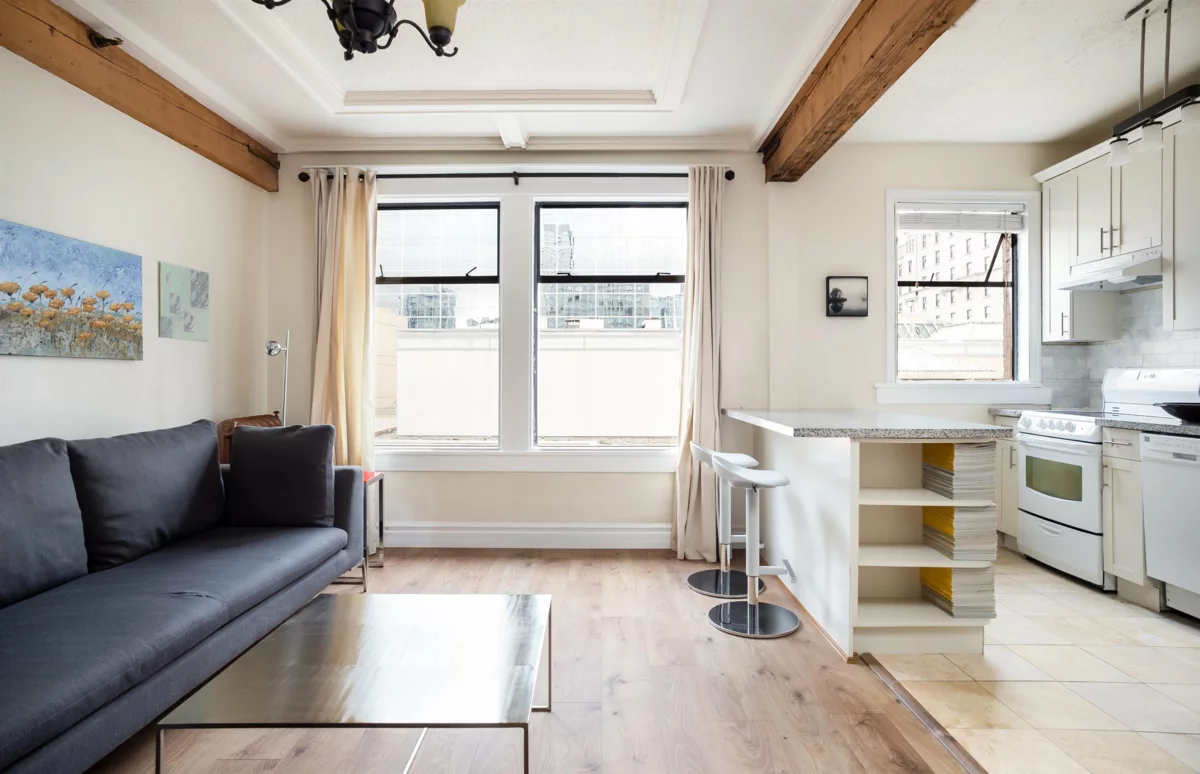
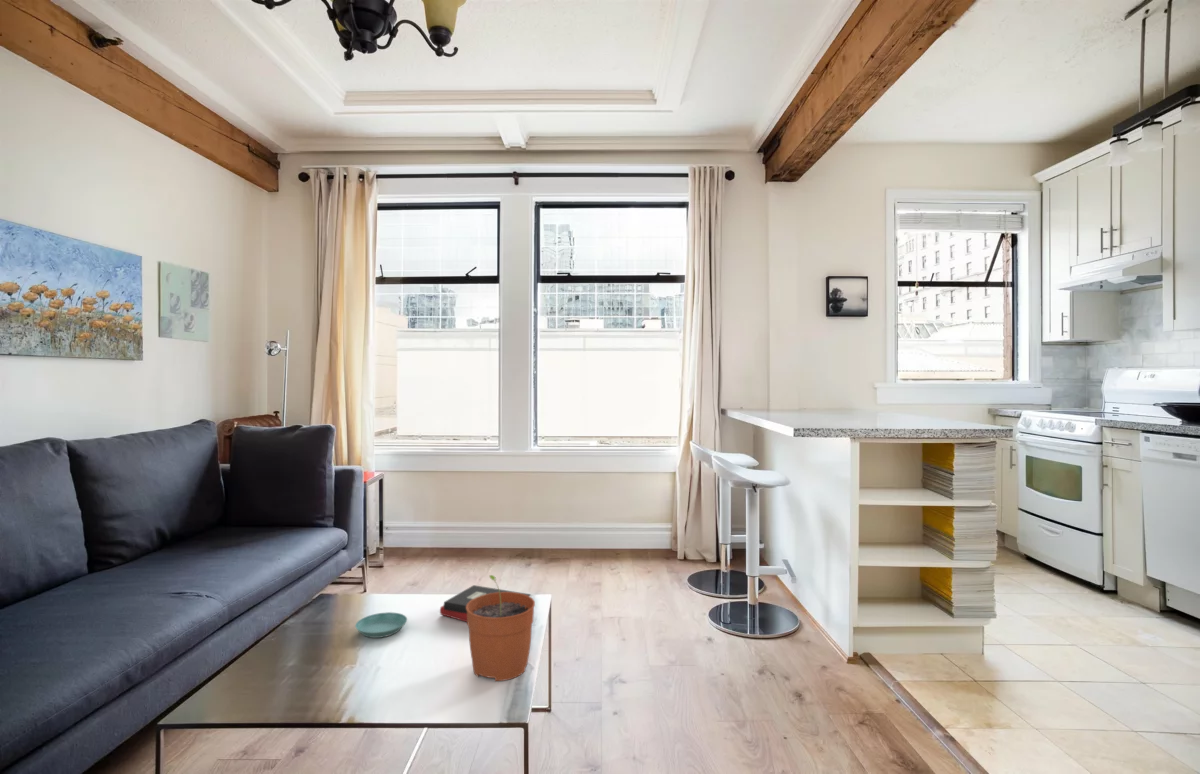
+ saucer (381, 626)
+ plant pot (500, 619)
+ hardback book (484, 594)
